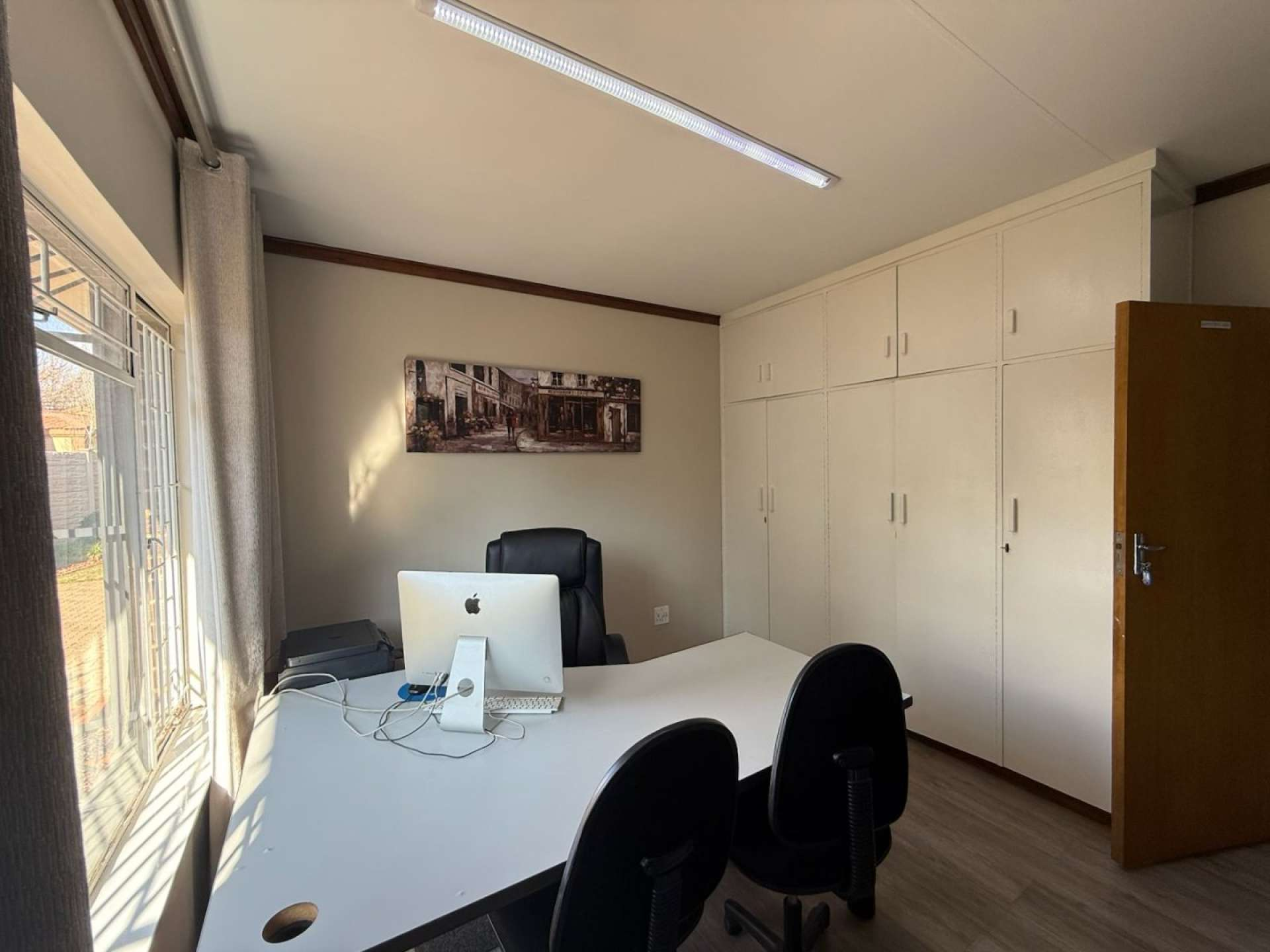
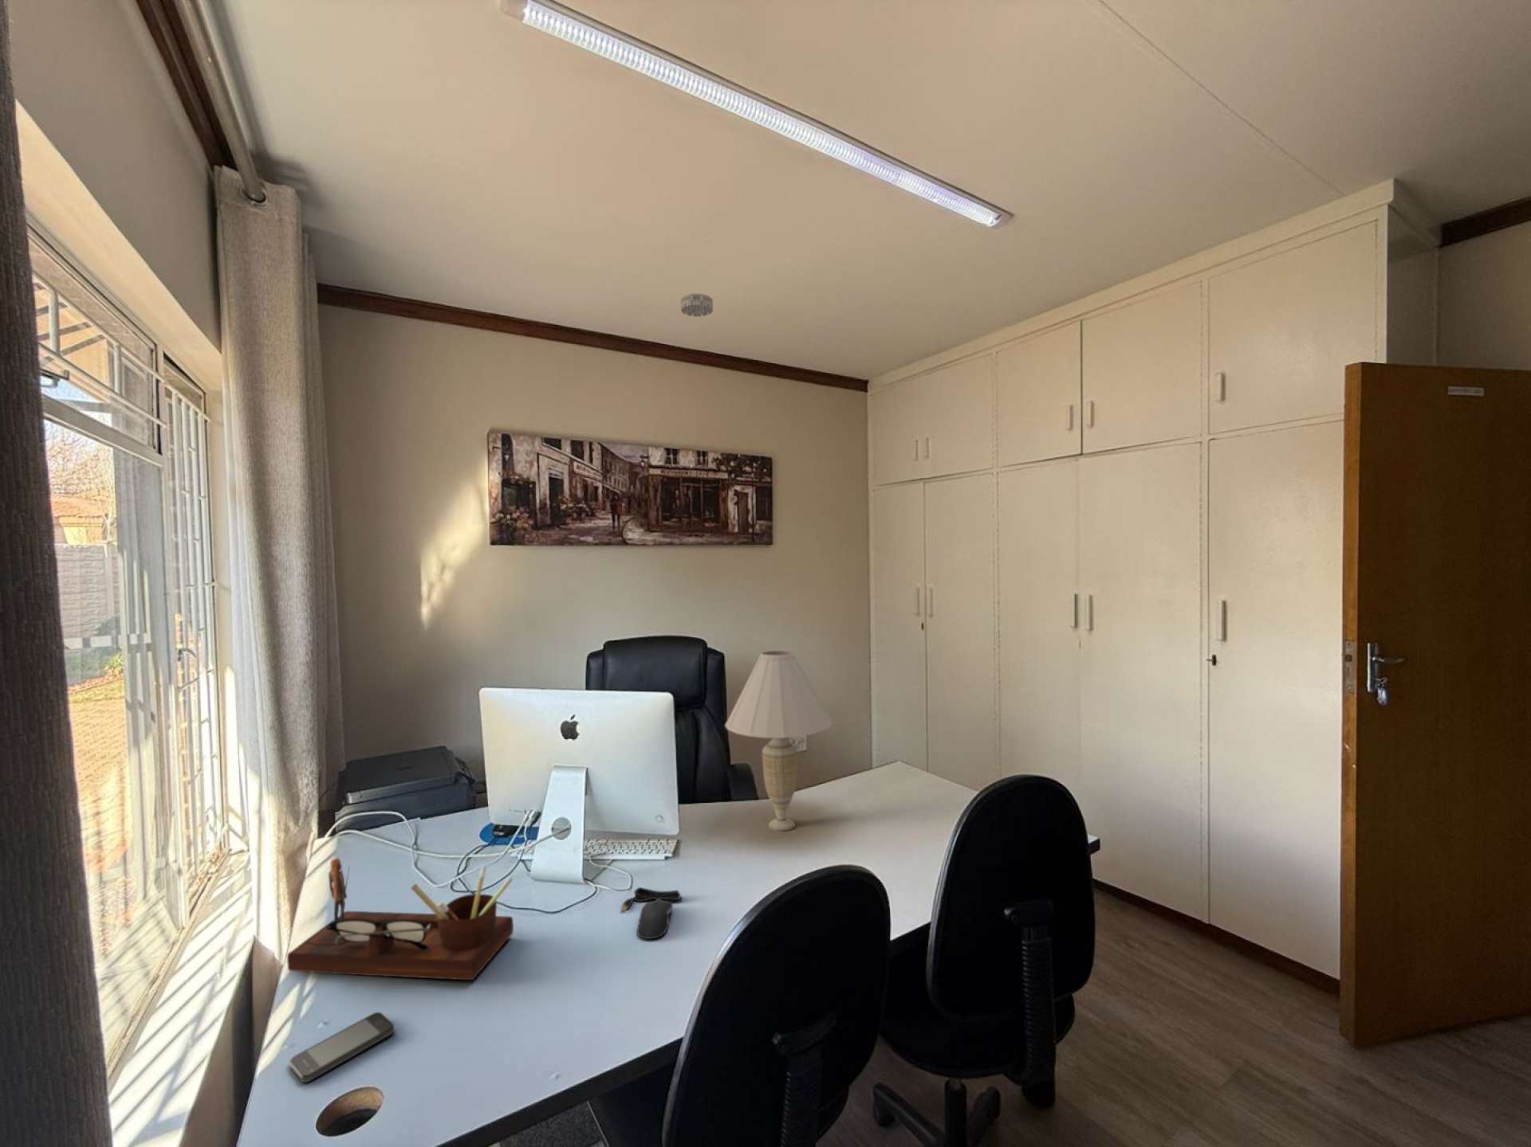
+ smartphone (344, 1045)
+ table lamp (779, 740)
+ desk organizer (409, 913)
+ computer mouse (646, 906)
+ smoke detector (696, 305)
